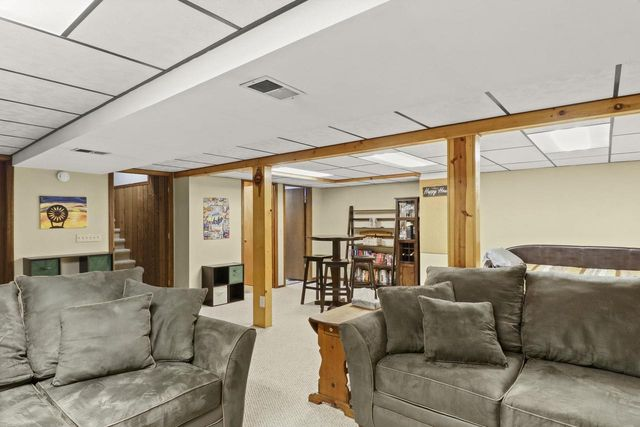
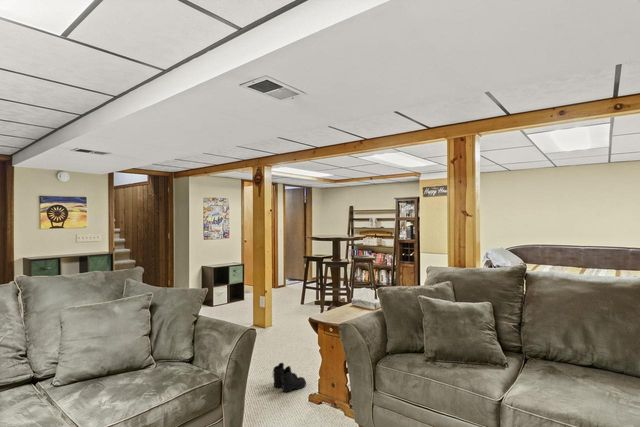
+ boots (289, 374)
